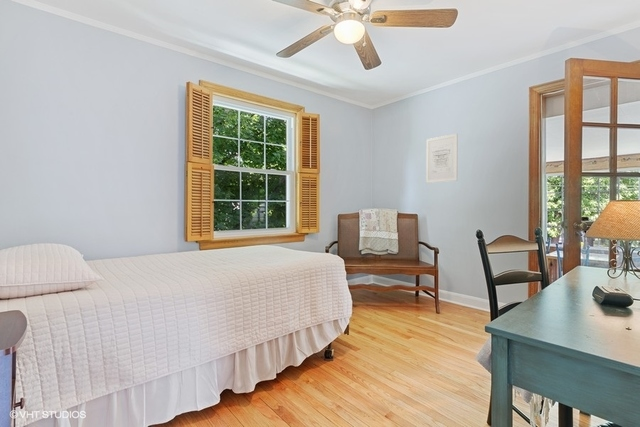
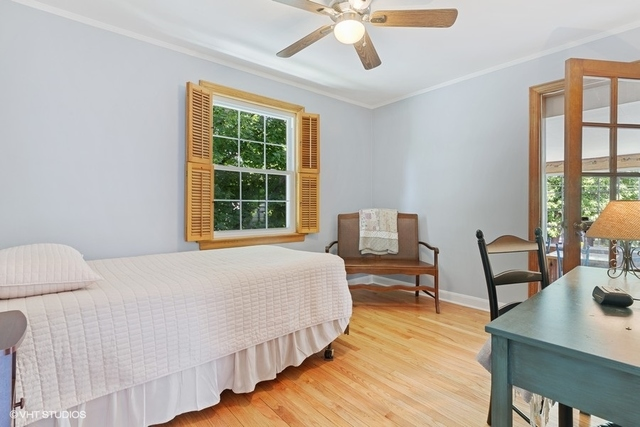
- wall art (441, 159)
